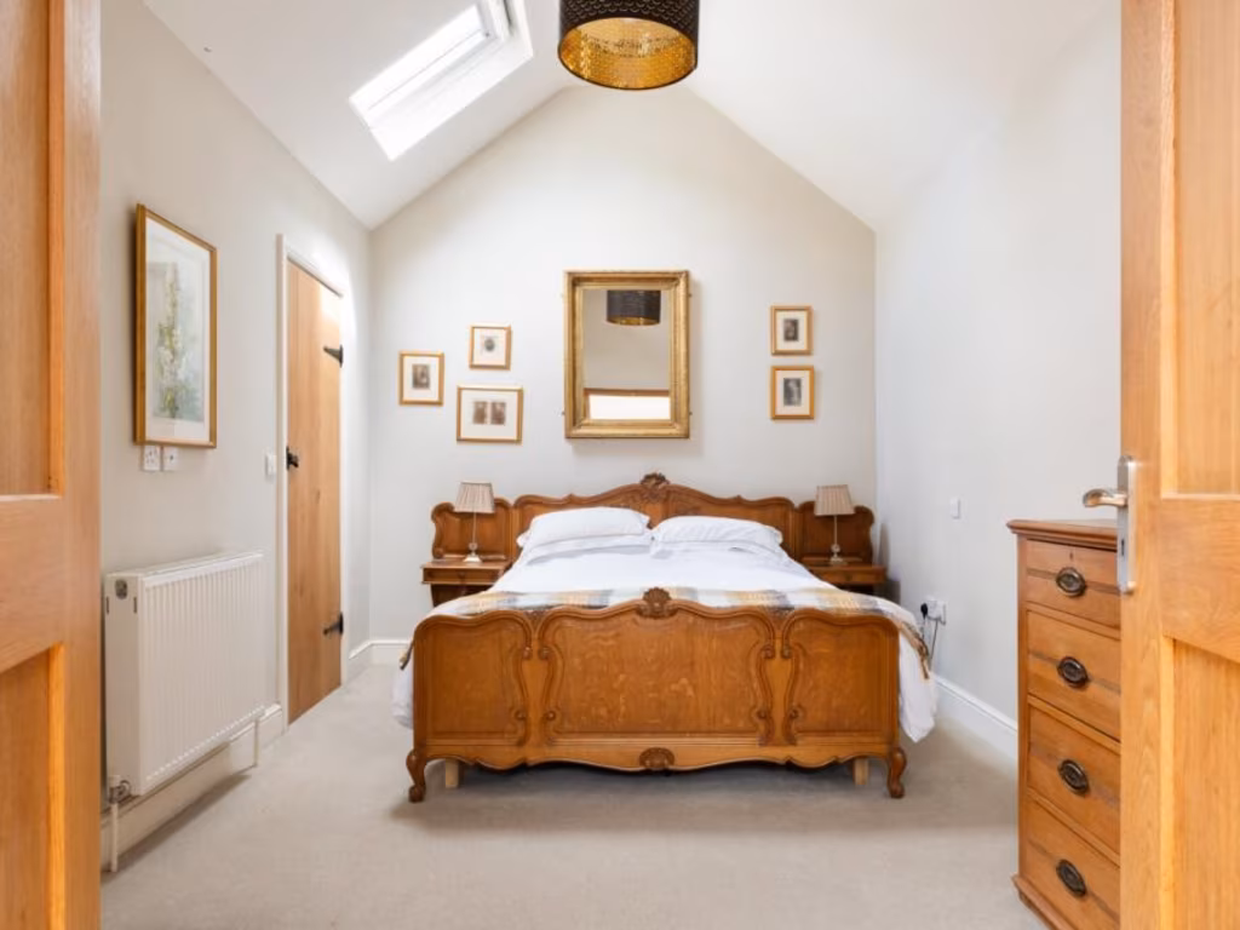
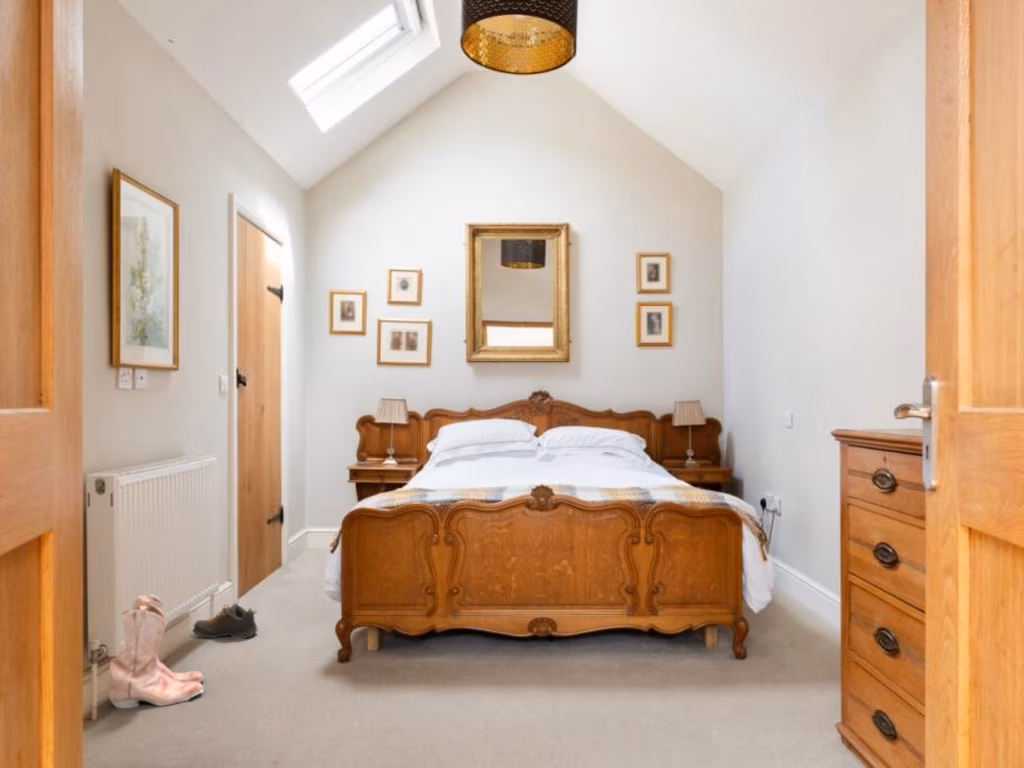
+ shoe (225, 619)
+ boots (159, 643)
